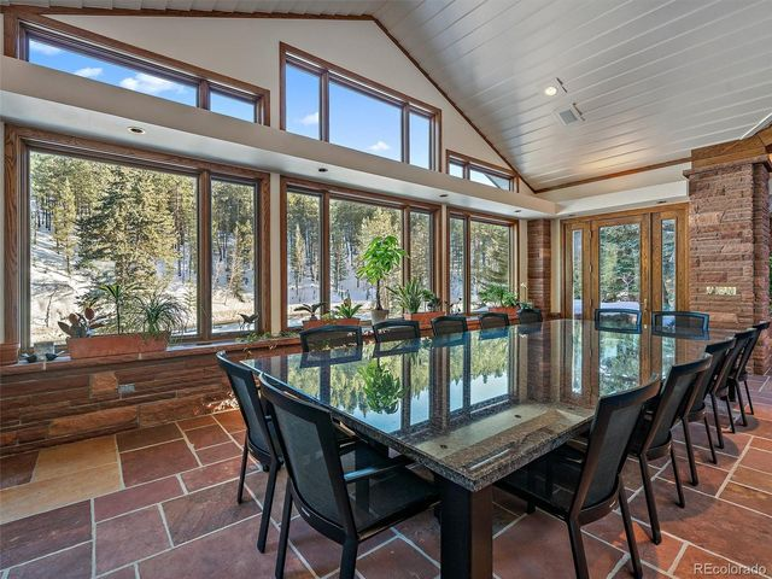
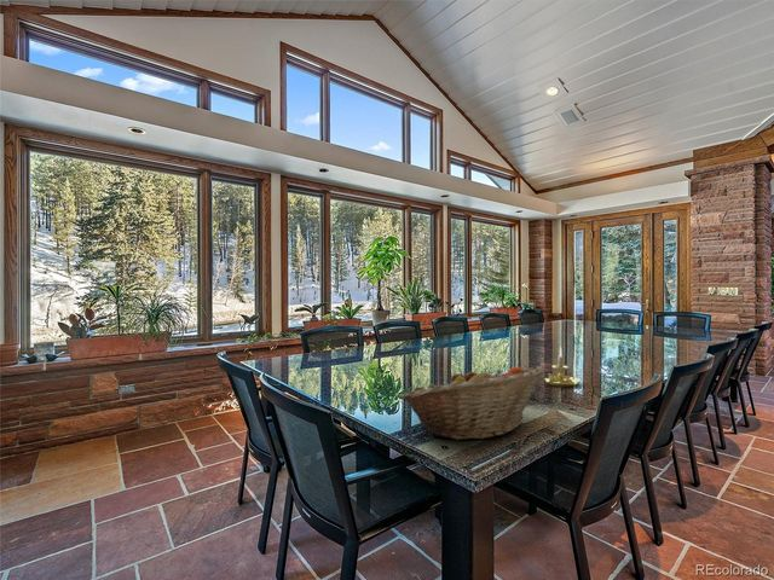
+ candle holder (559, 365)
+ fruit basket (474, 394)
